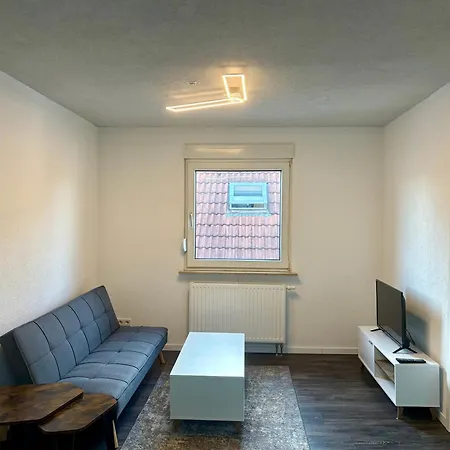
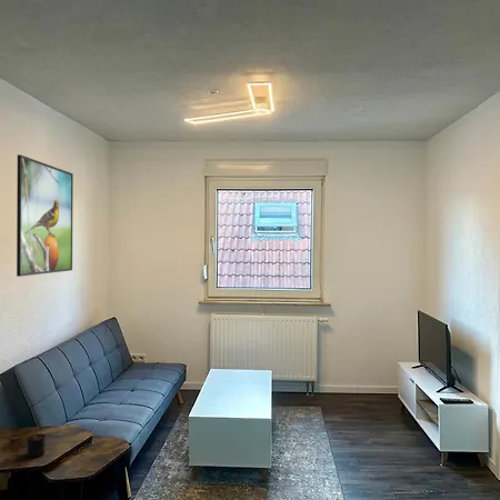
+ candle (36, 441)
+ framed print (48, 219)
